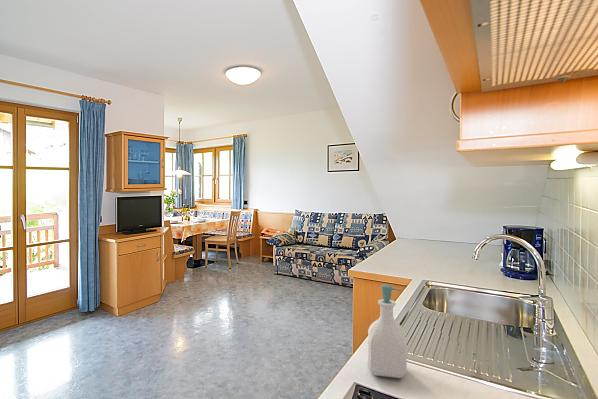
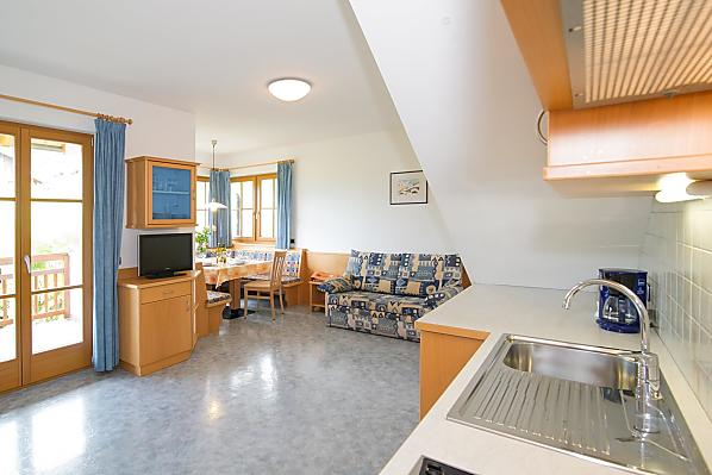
- soap bottle (386, 327)
